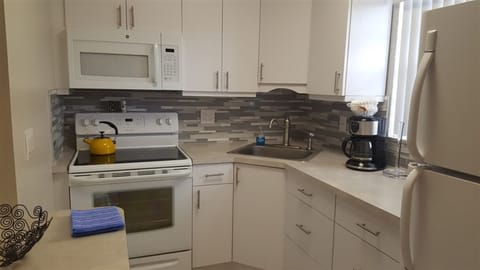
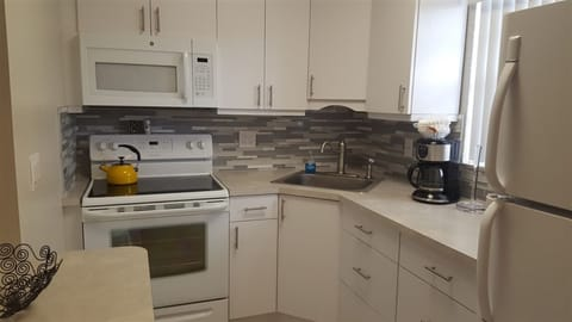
- dish towel (96, 218)
